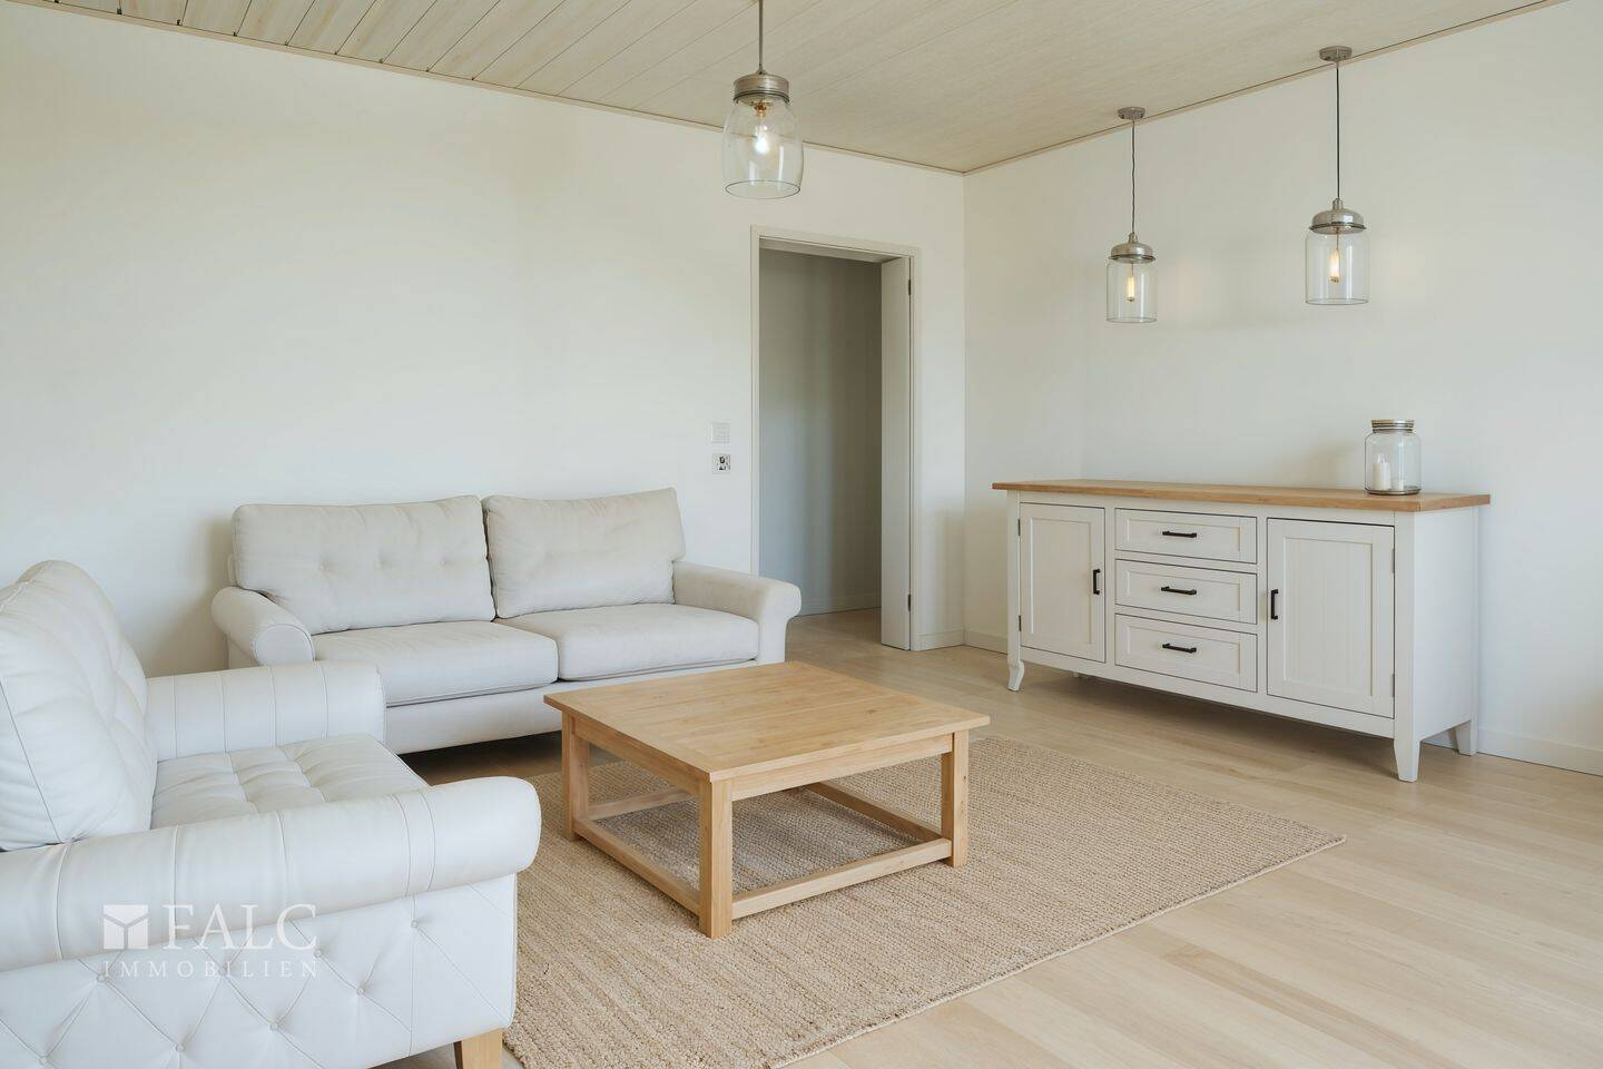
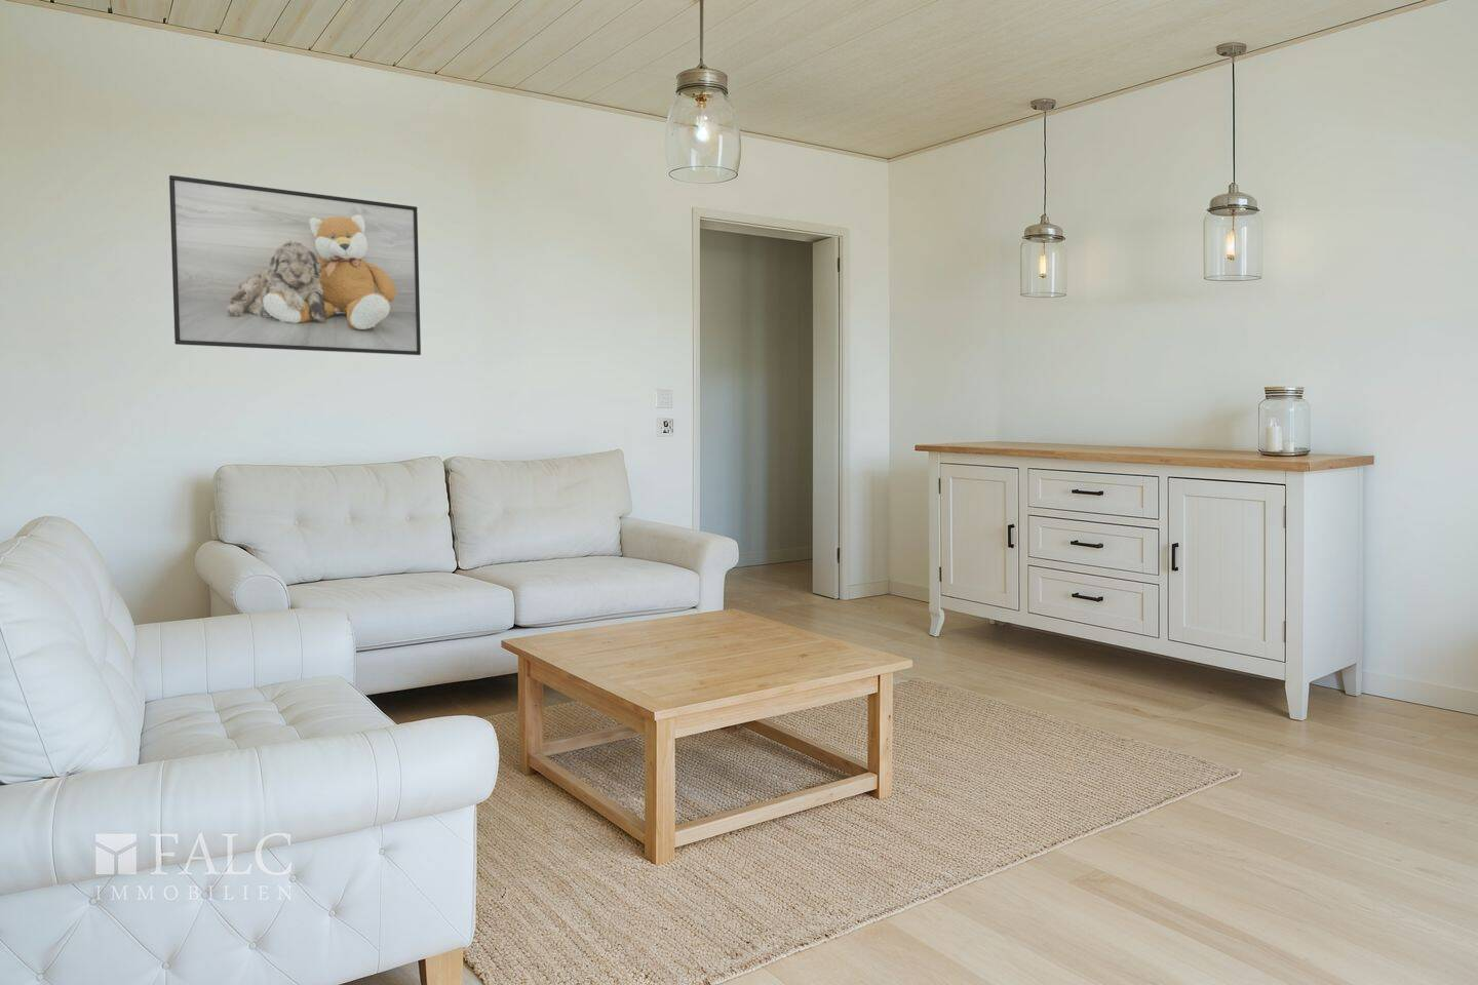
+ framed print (302, 270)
